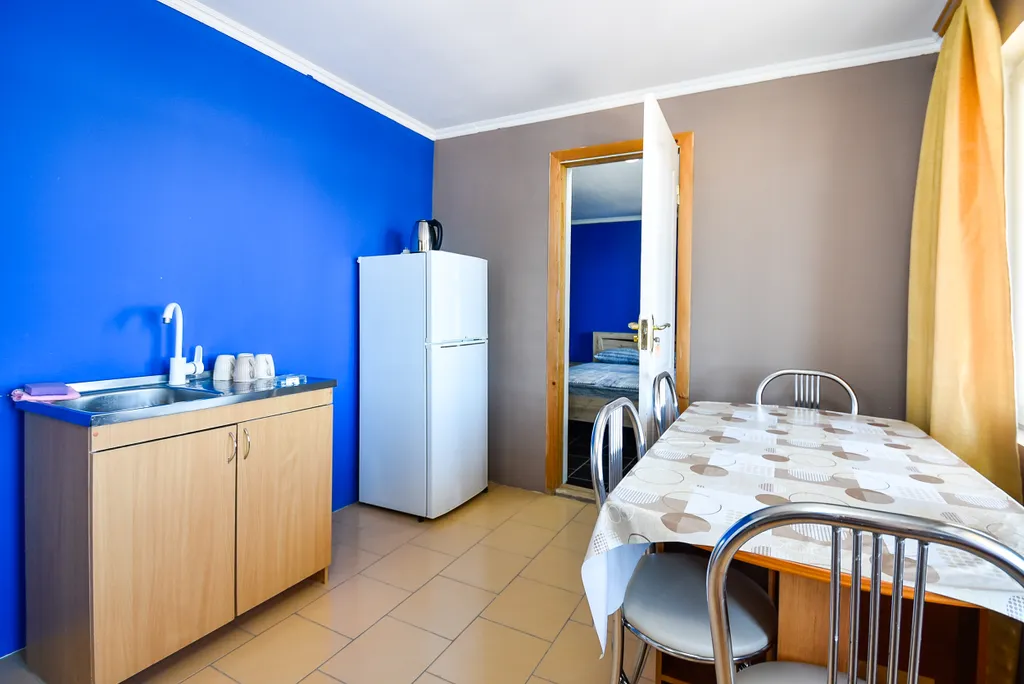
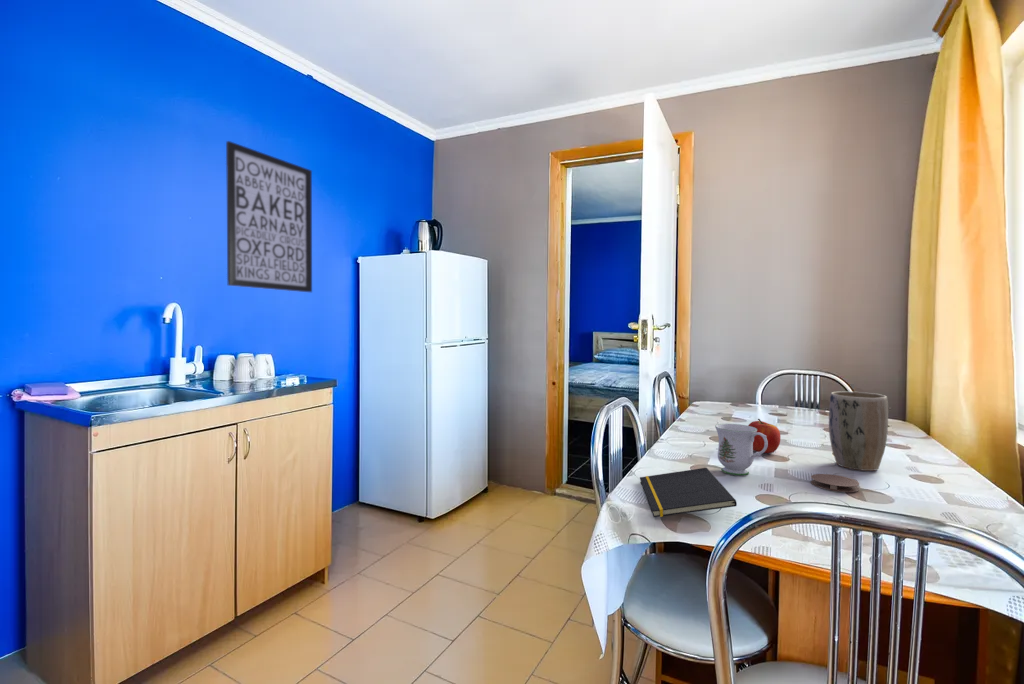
+ coaster (834, 482)
+ mug (741, 451)
+ wall art (272, 223)
+ plant pot (857, 430)
+ apple (762, 433)
+ notepad (682, 490)
